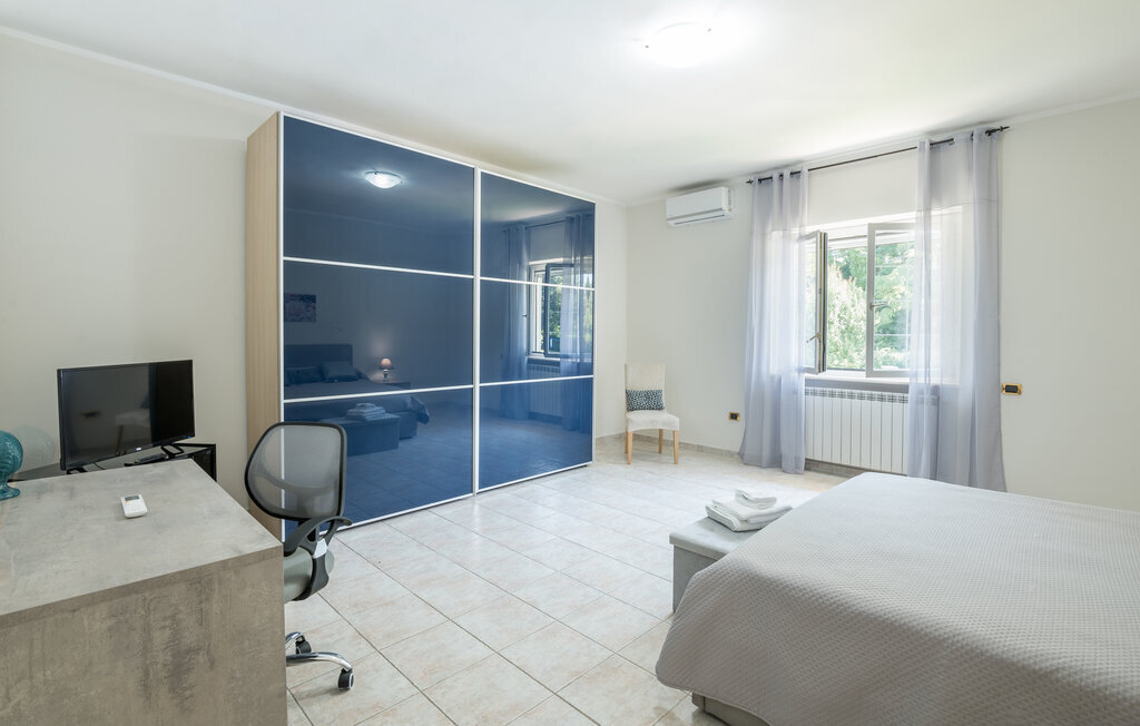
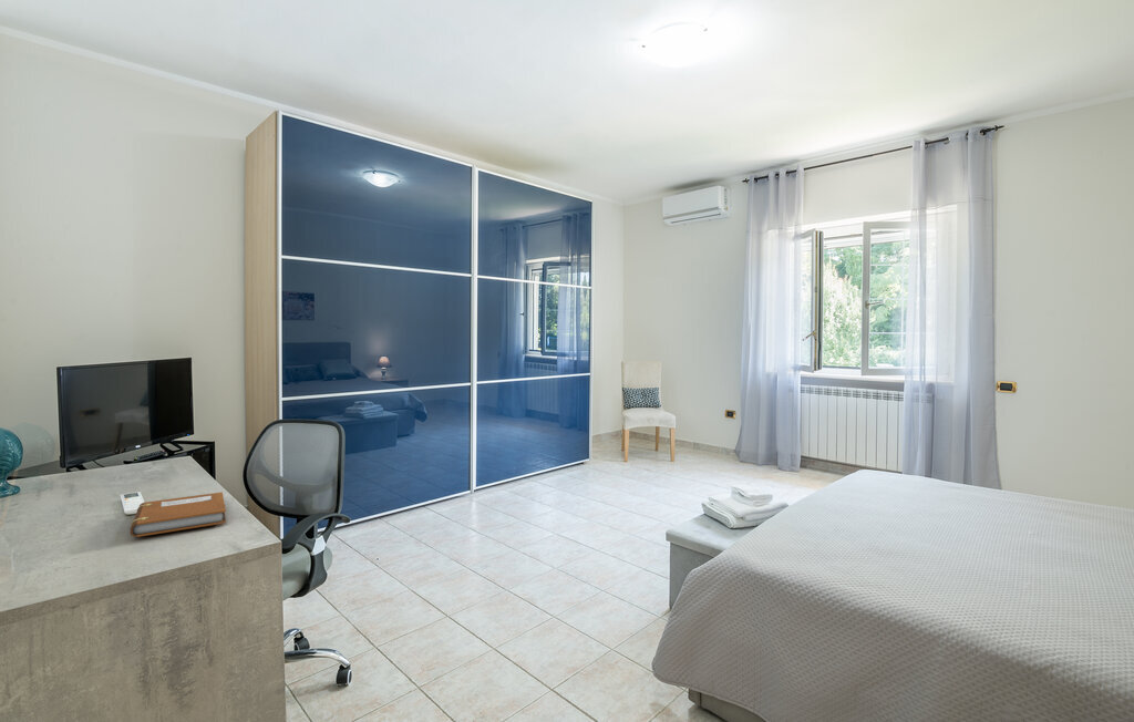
+ notebook (181, 512)
